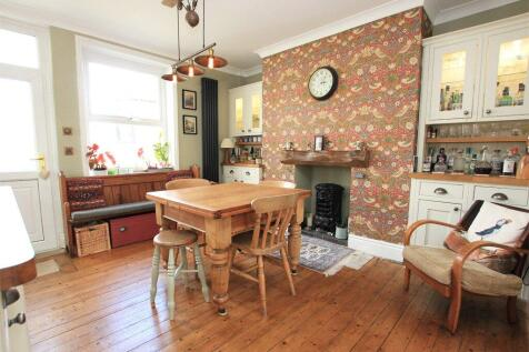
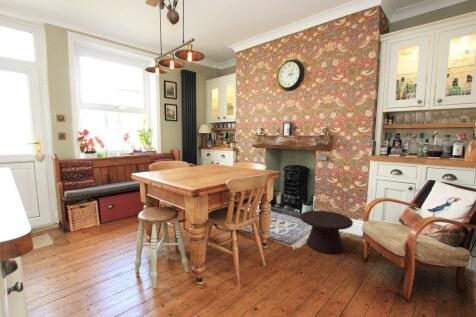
+ side table (325, 231)
